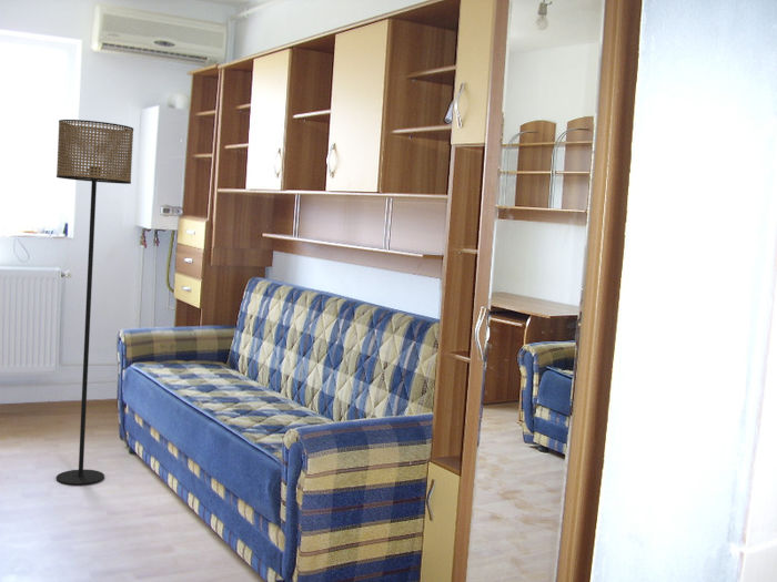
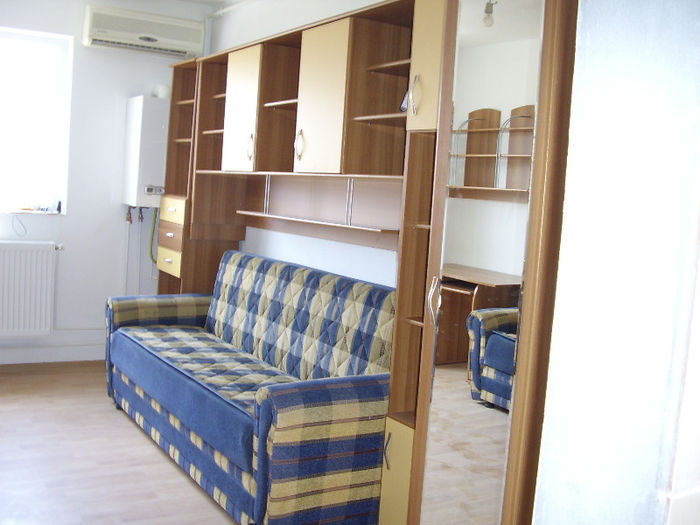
- floor lamp (88, 304)
